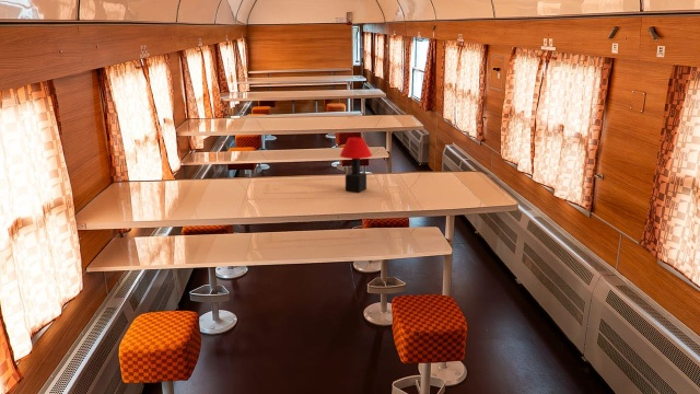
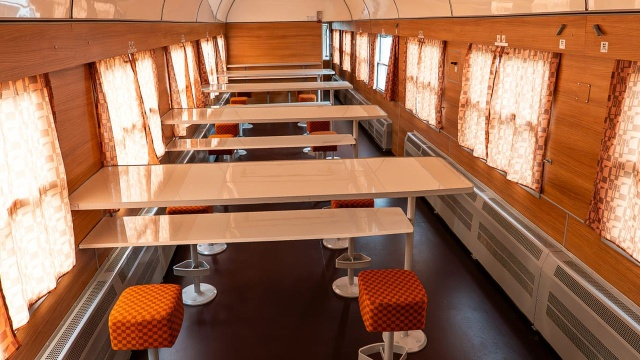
- table lamp (355, 164)
